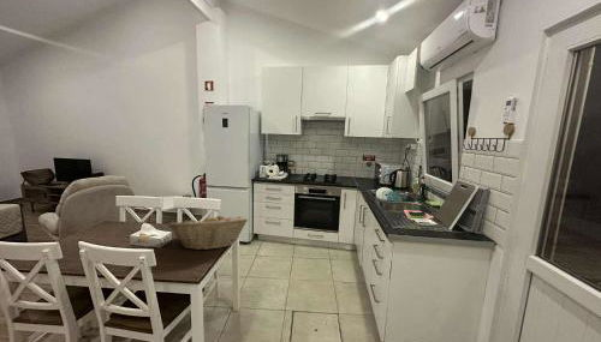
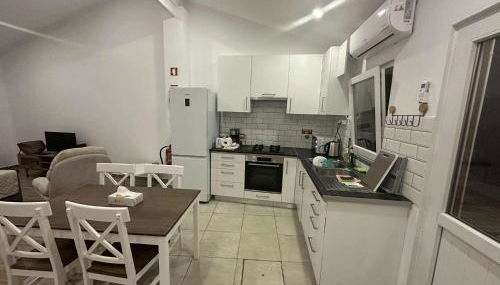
- fruit basket (209, 227)
